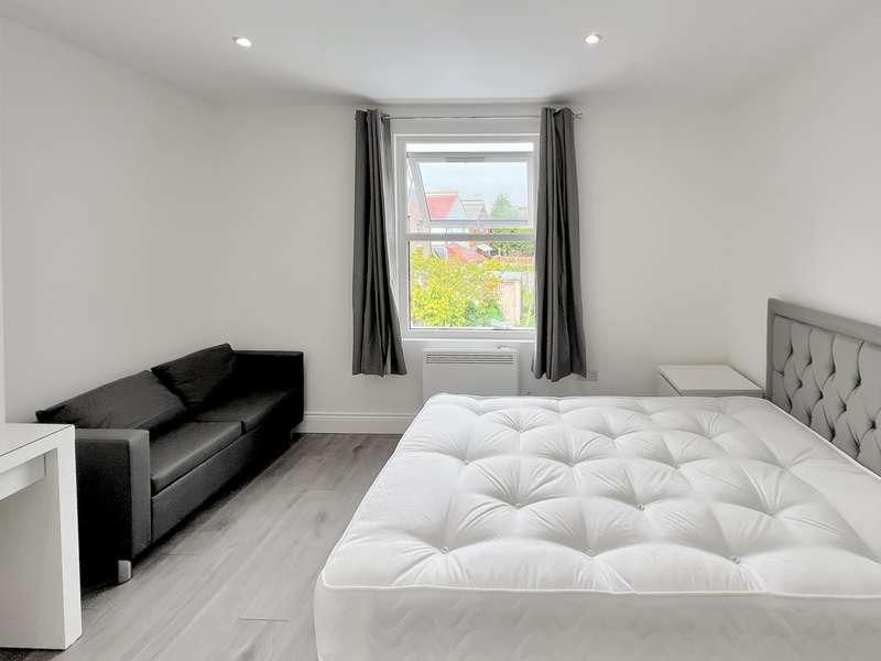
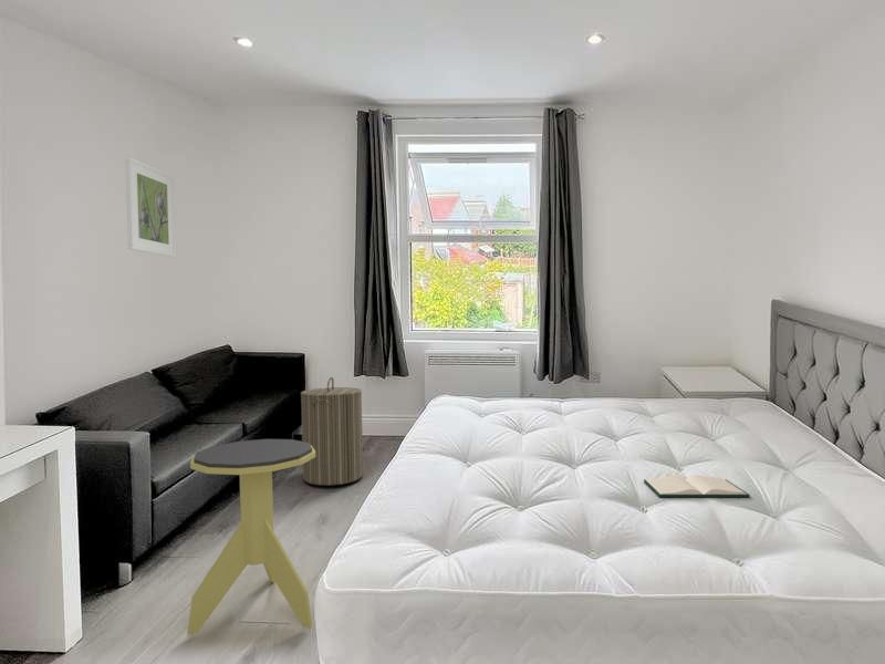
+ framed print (153, 210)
+ side table (257, 529)
+ laundry hamper (332, 427)
+ hardback book (694, 485)
